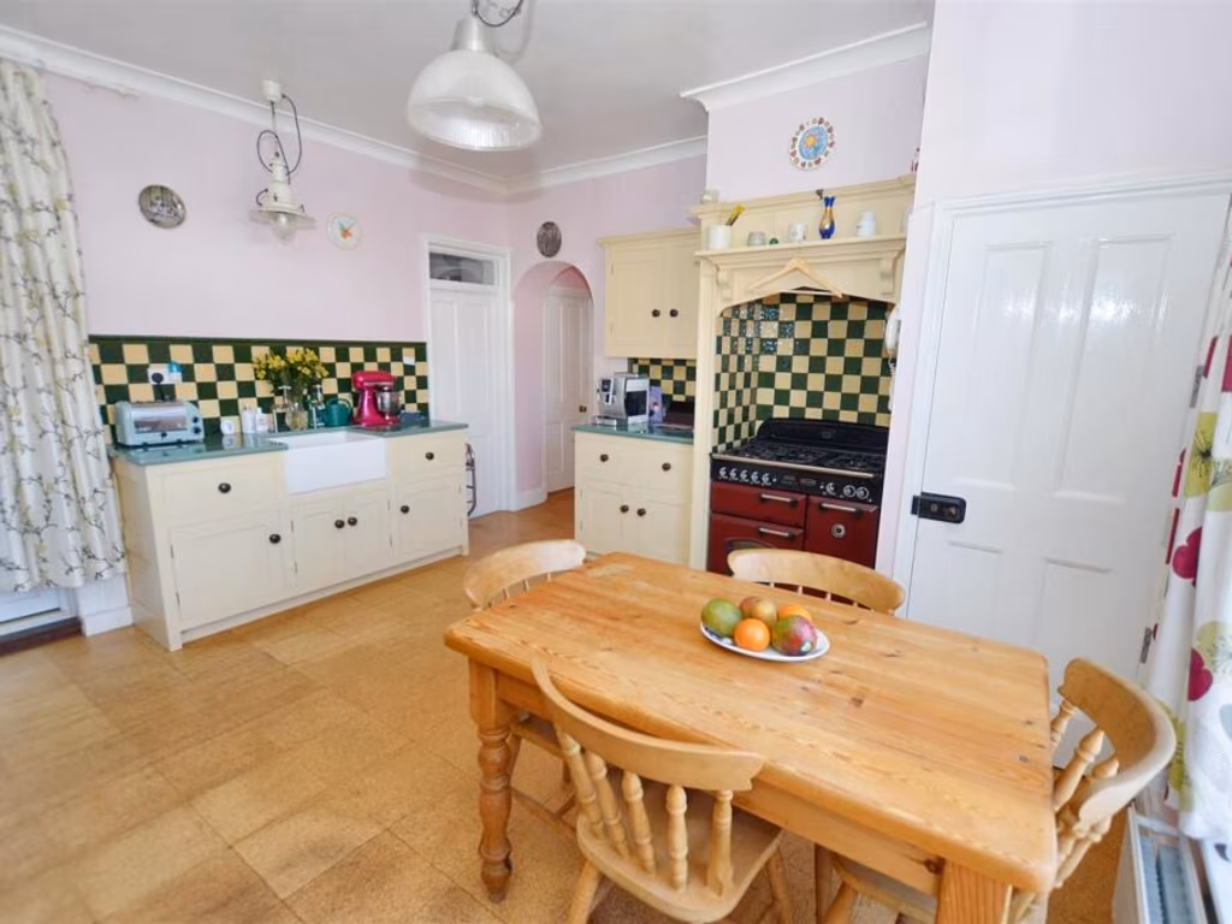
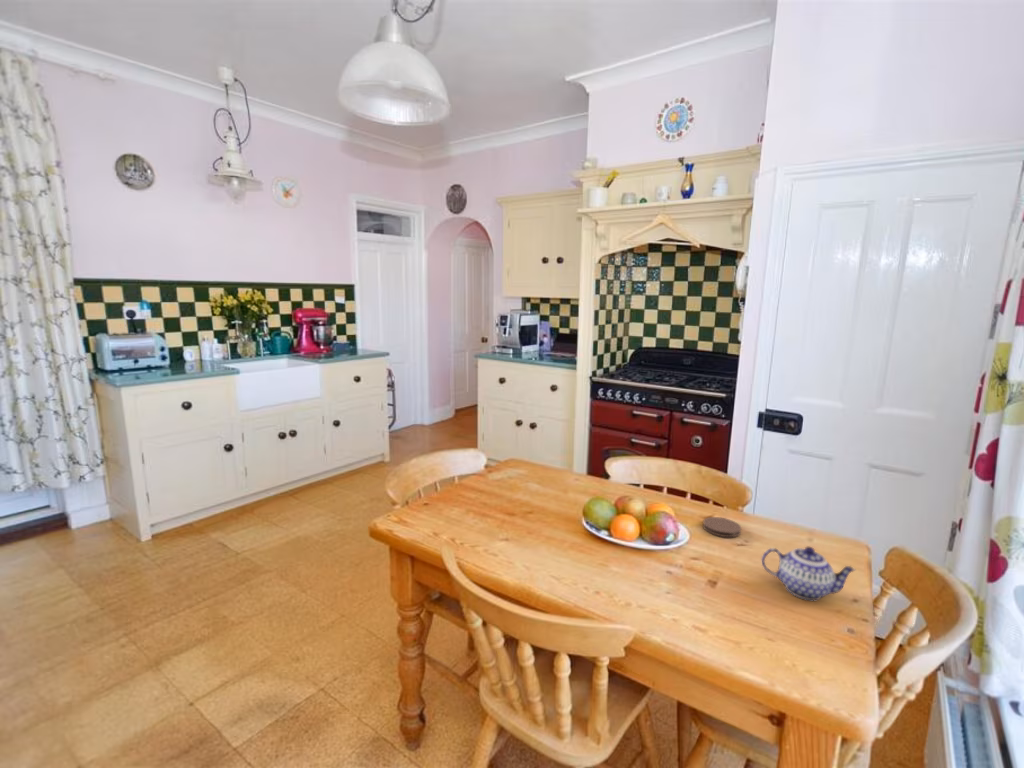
+ coaster (721, 526)
+ teapot (806, 569)
